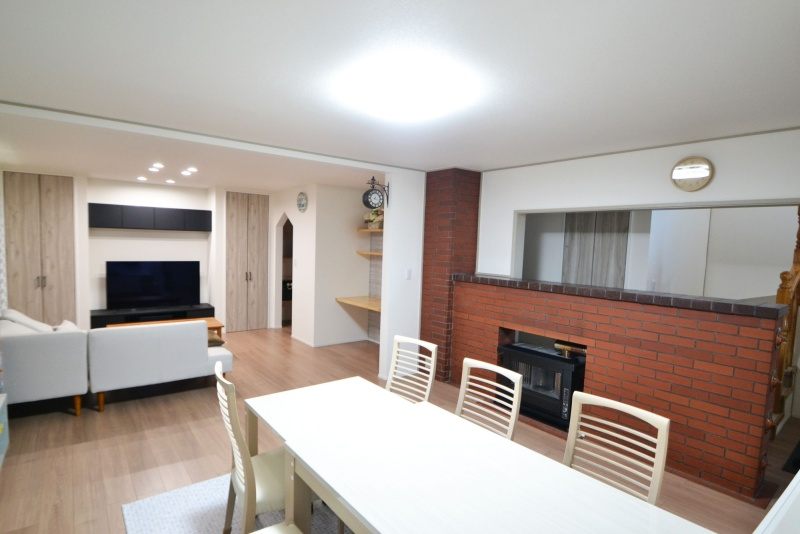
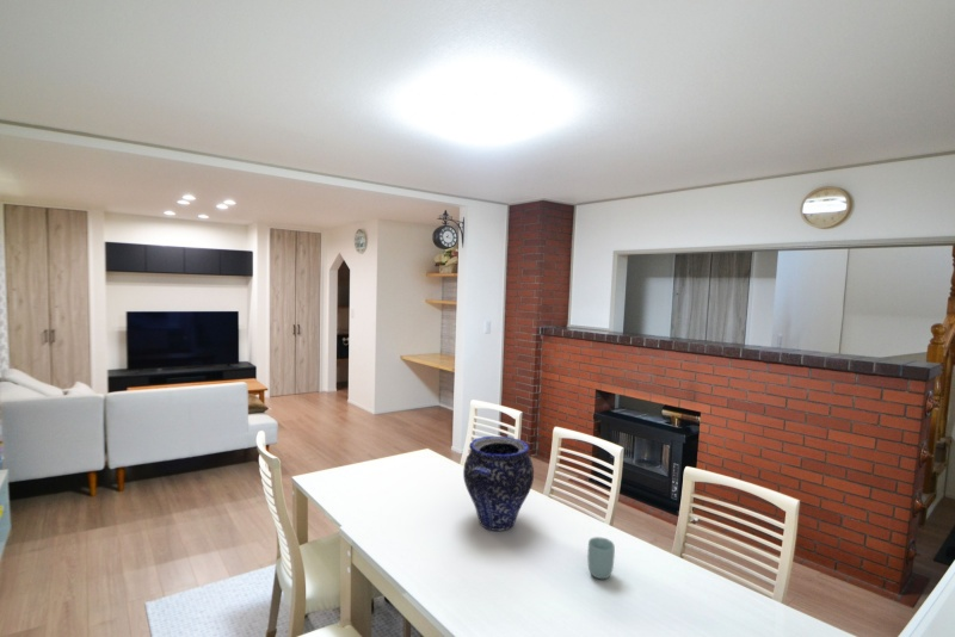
+ vase (497, 483)
+ cup (600, 558)
